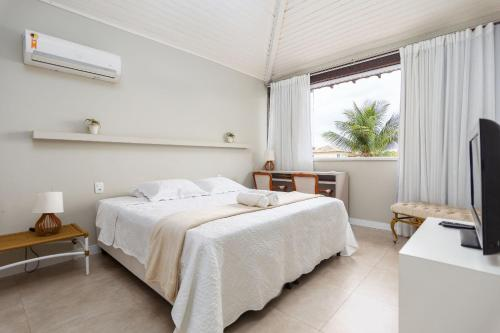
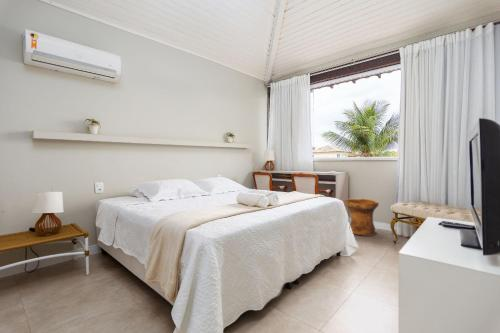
+ woven basket (360, 216)
